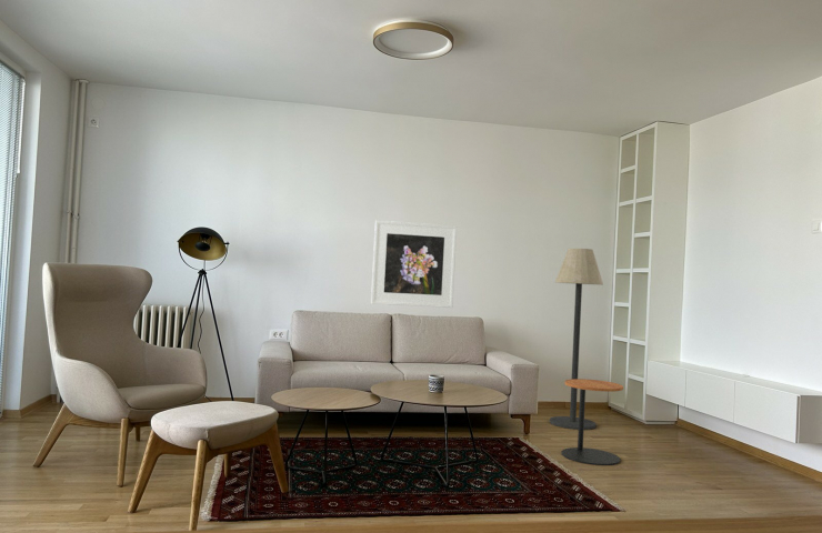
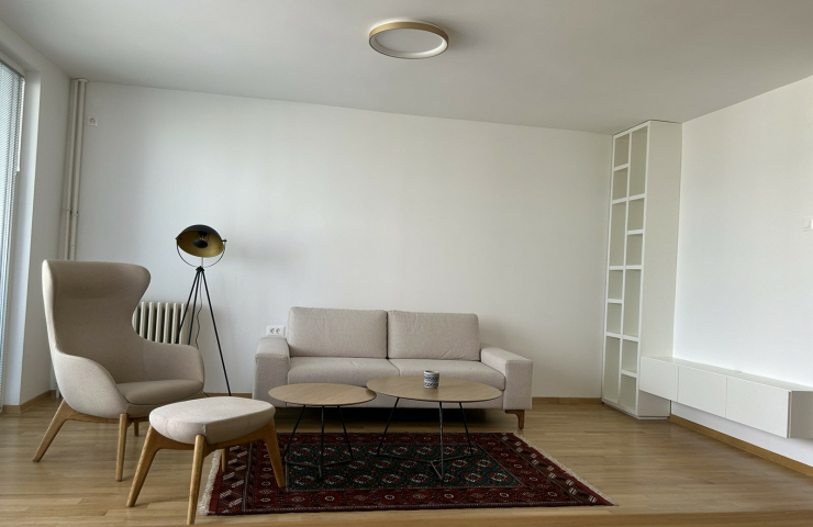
- side table (583, 420)
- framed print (414, 264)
- floor lamp (577, 335)
